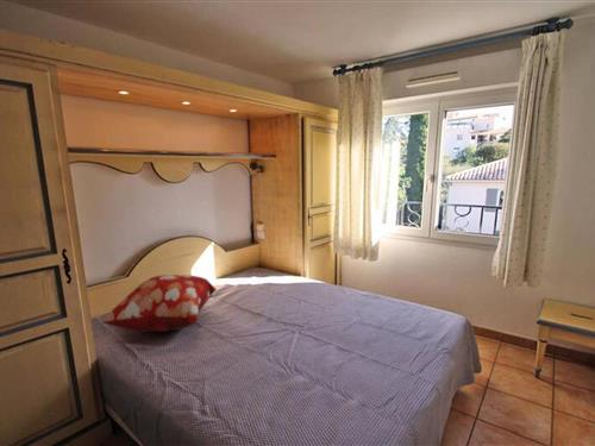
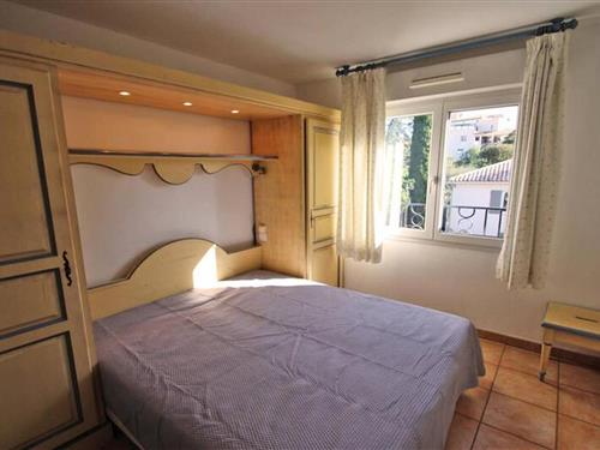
- decorative pillow (164, 302)
